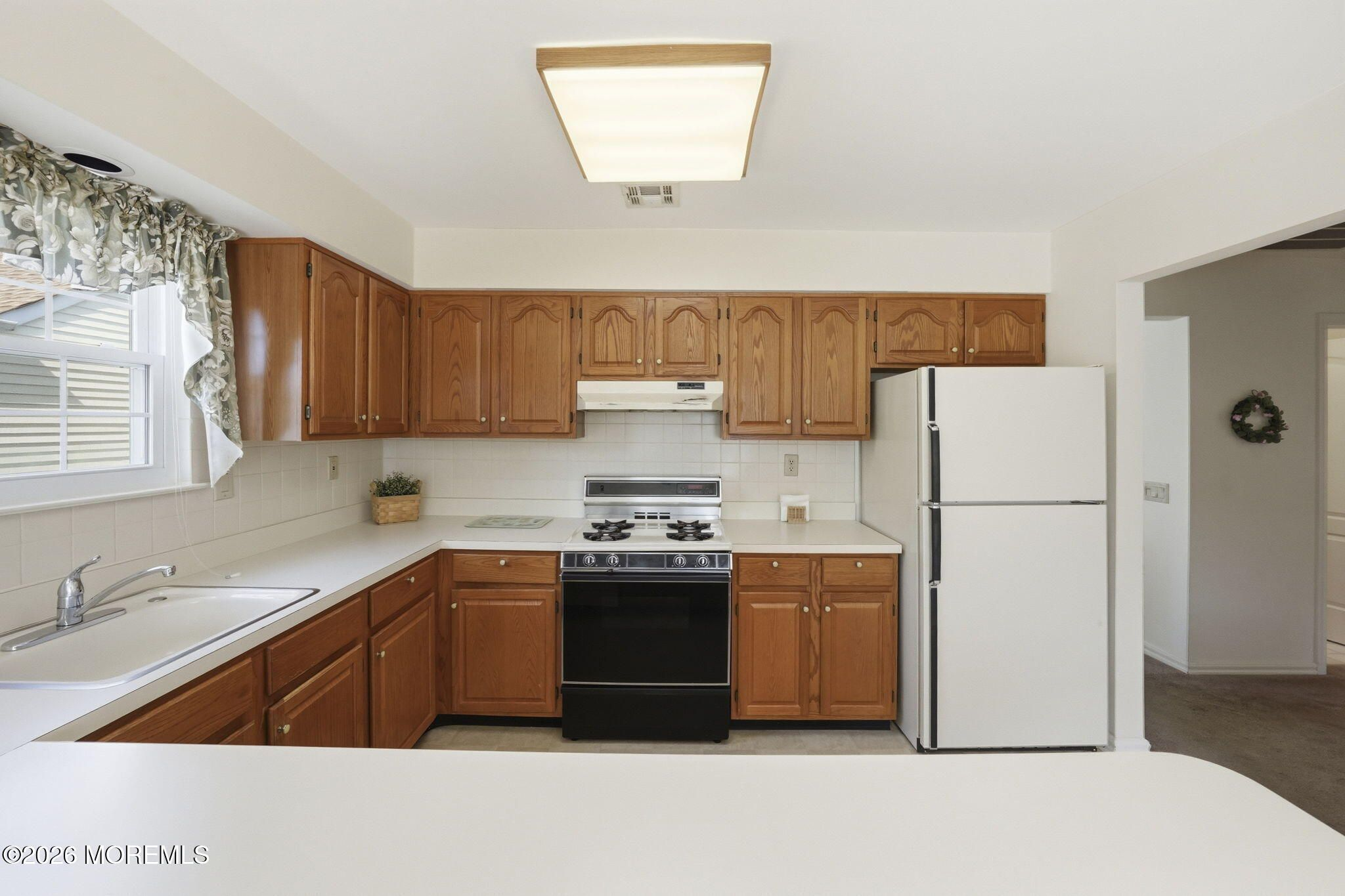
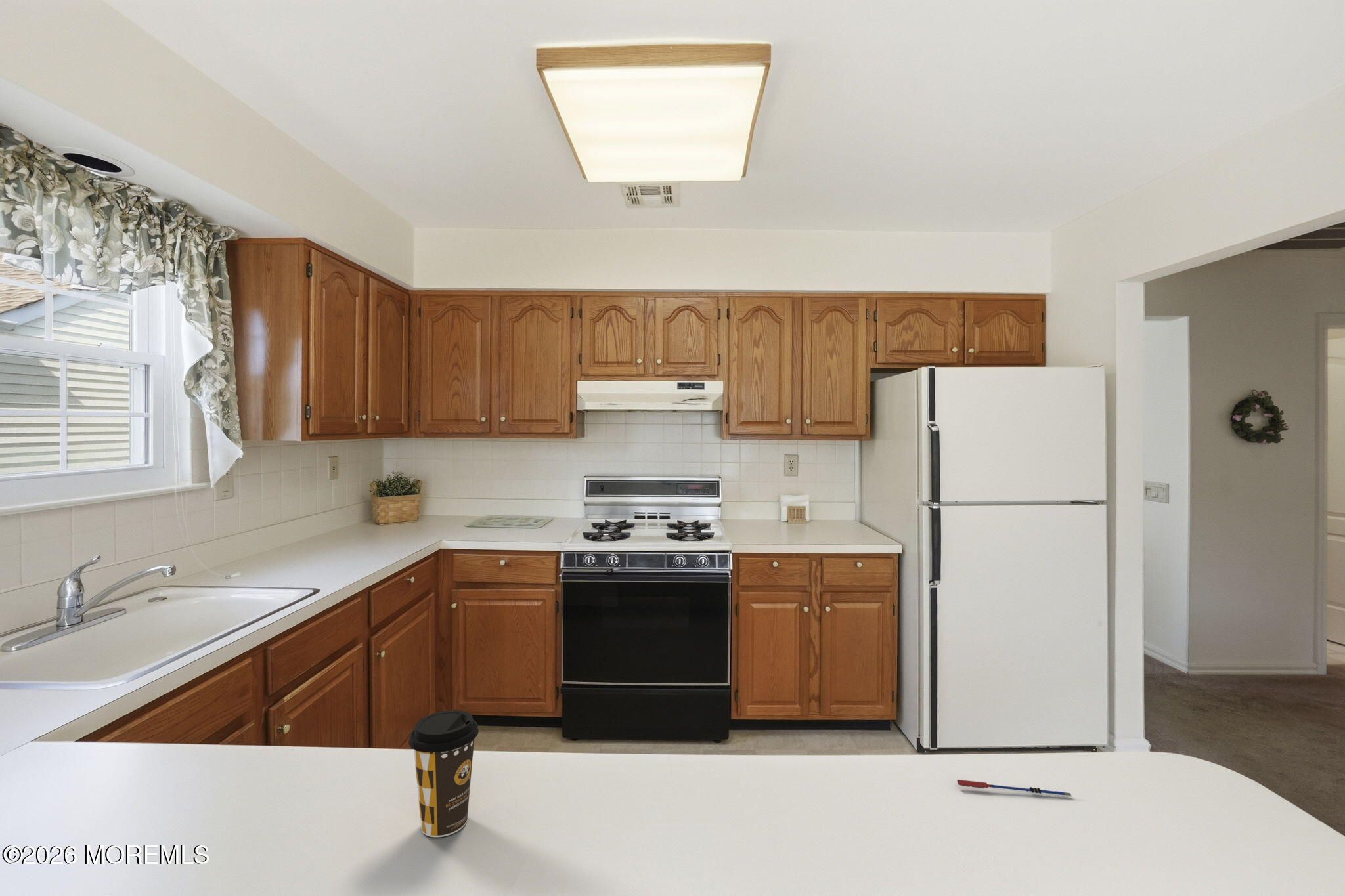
+ pen (1013, 787)
+ coffee cup (444, 773)
